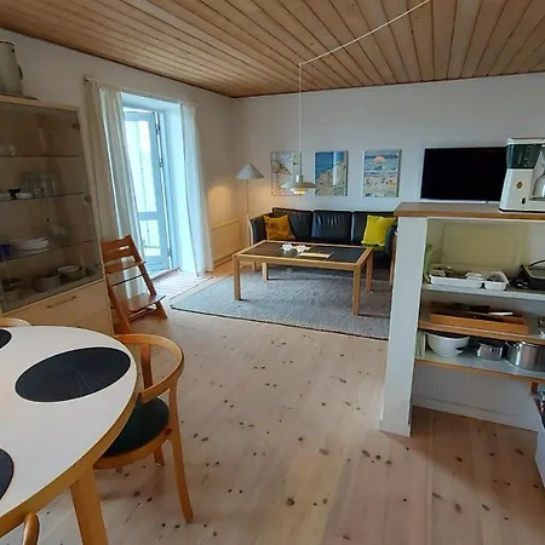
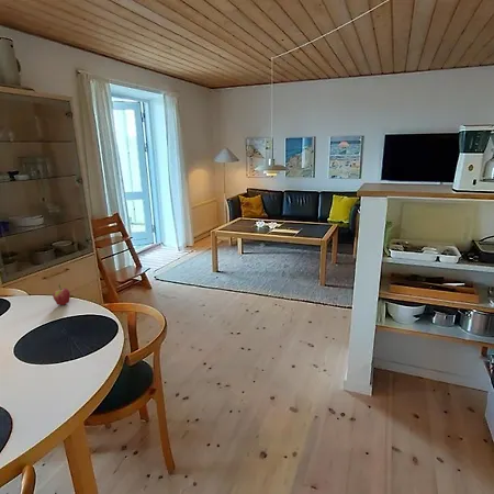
+ fruit (60, 293)
